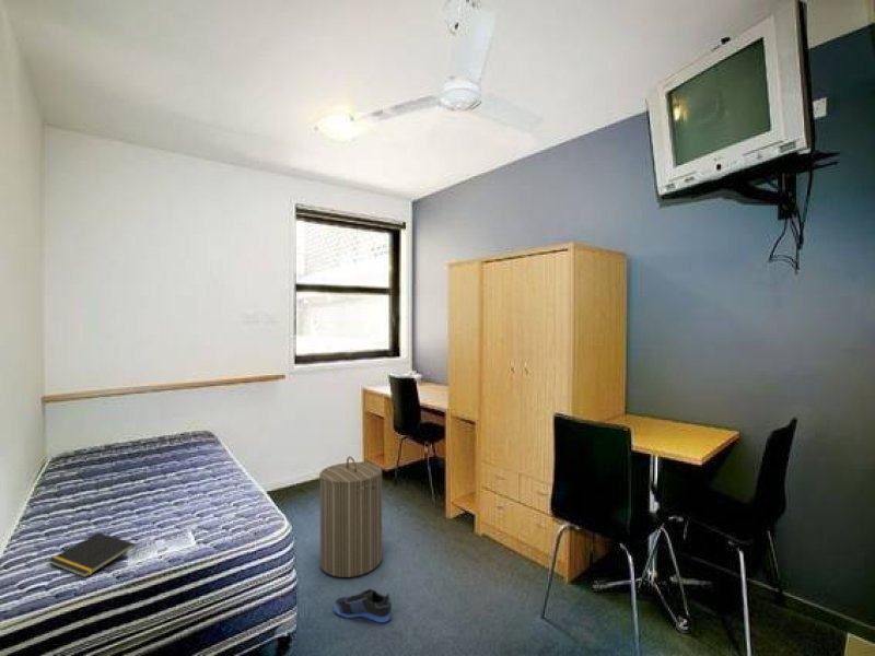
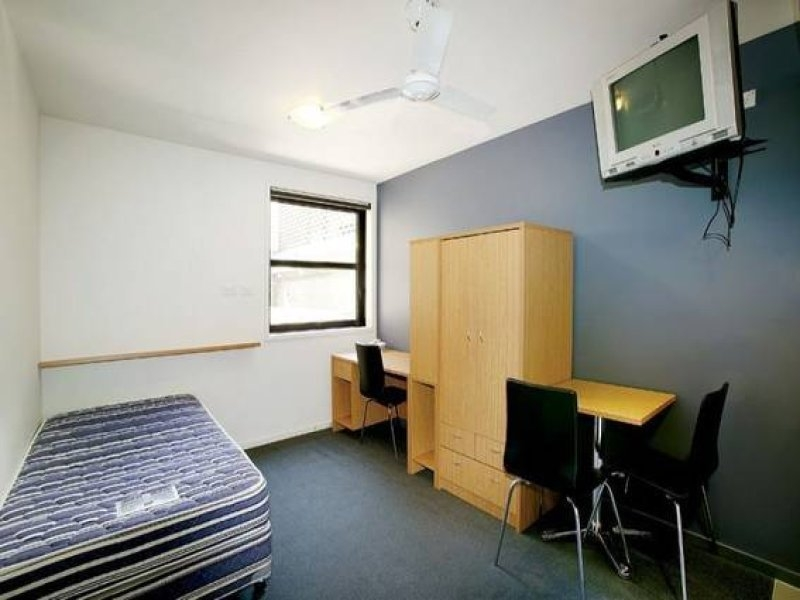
- laundry hamper (351, 508)
- notepad (92, 552)
- sneaker (362, 601)
